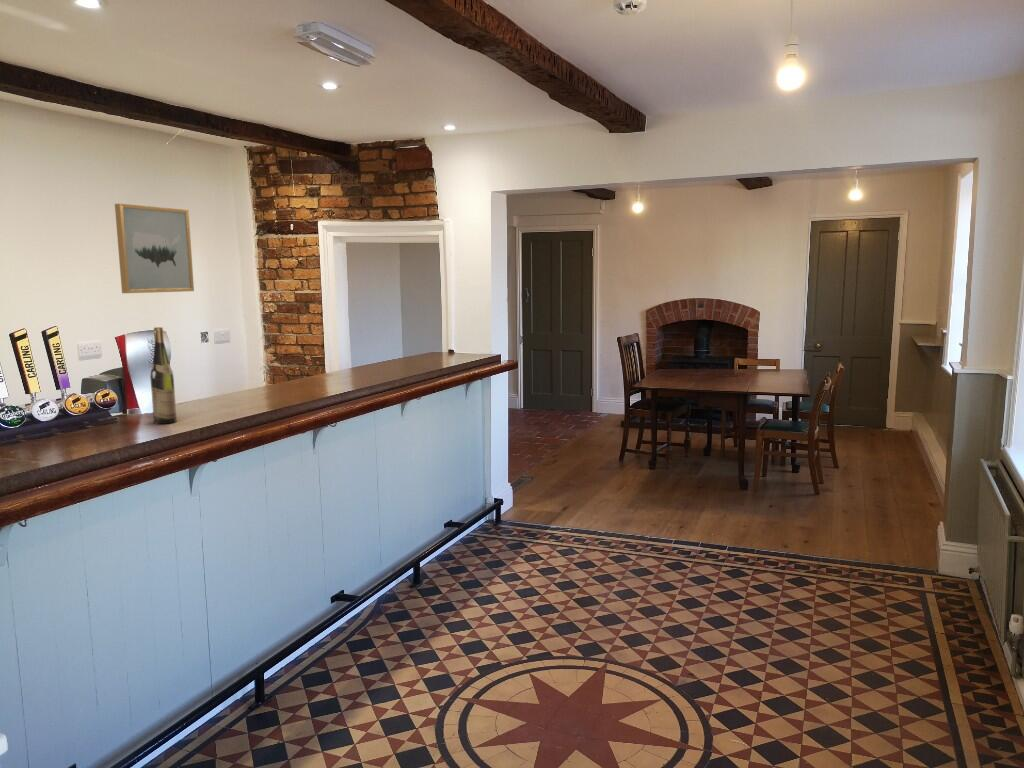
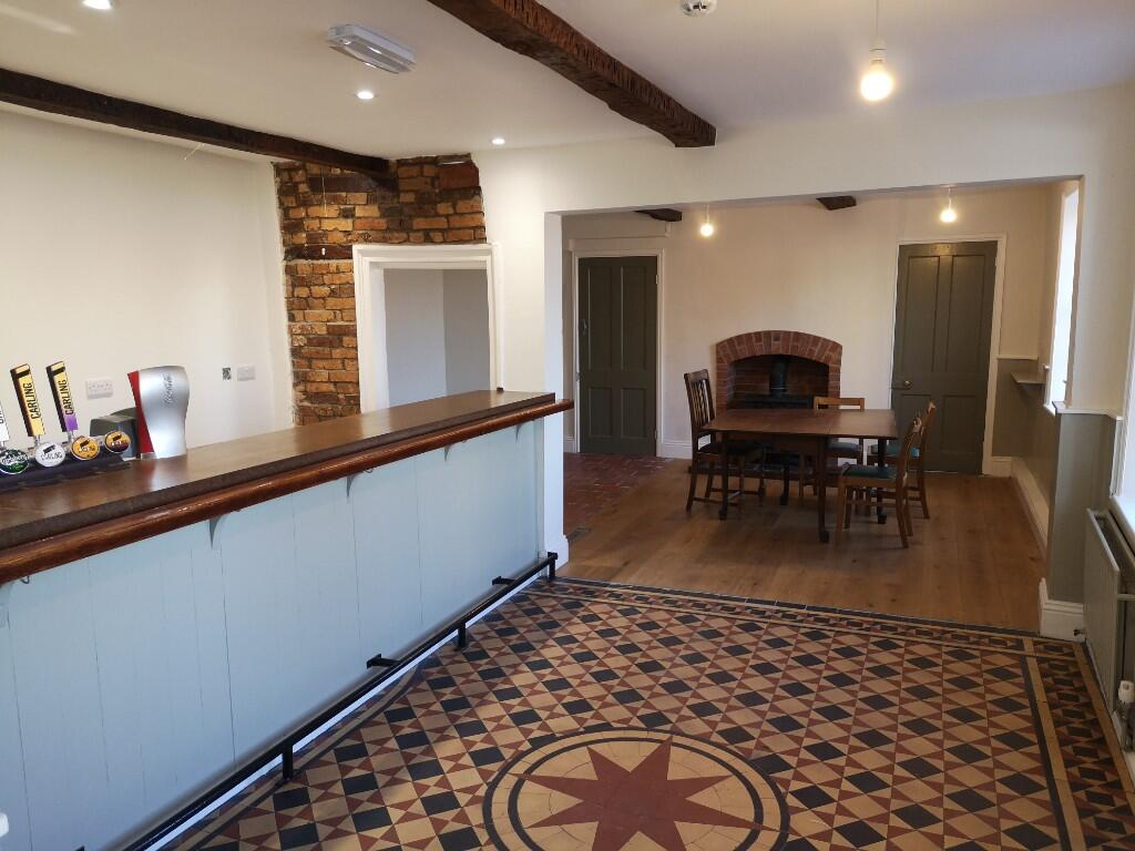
- wine bottle (161, 375)
- wall art (156, 250)
